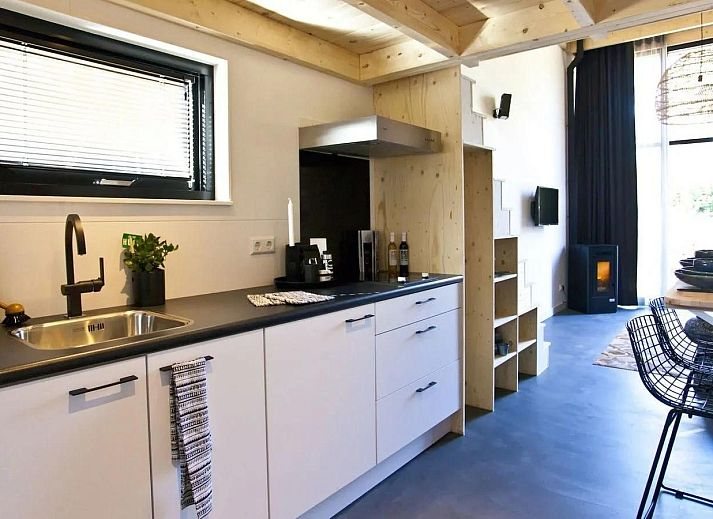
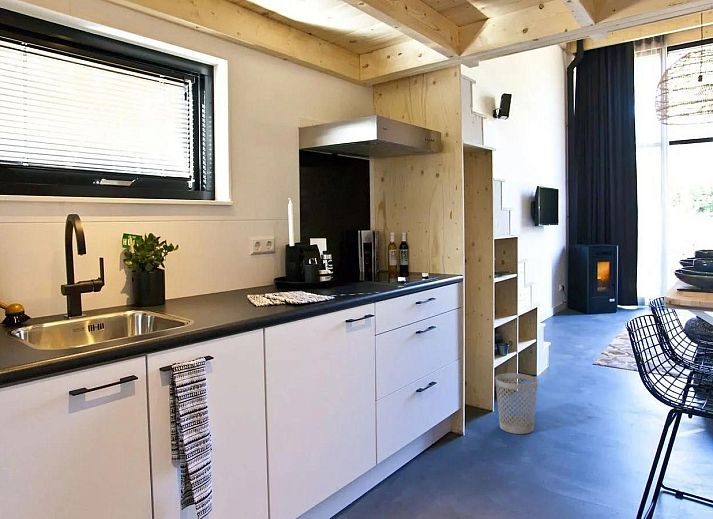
+ wastebasket (516, 403)
